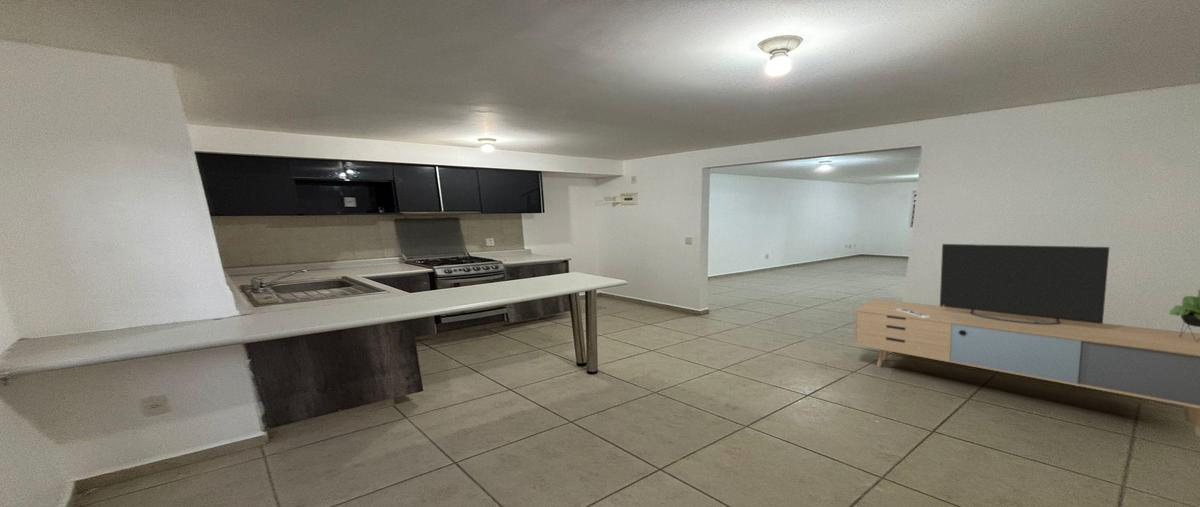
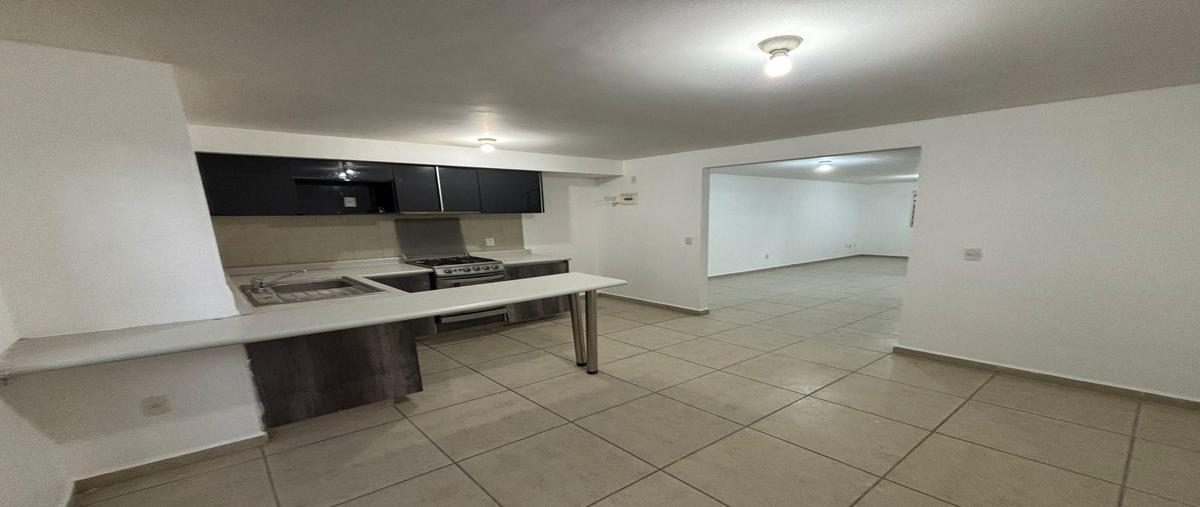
- media console (1011, 318)
